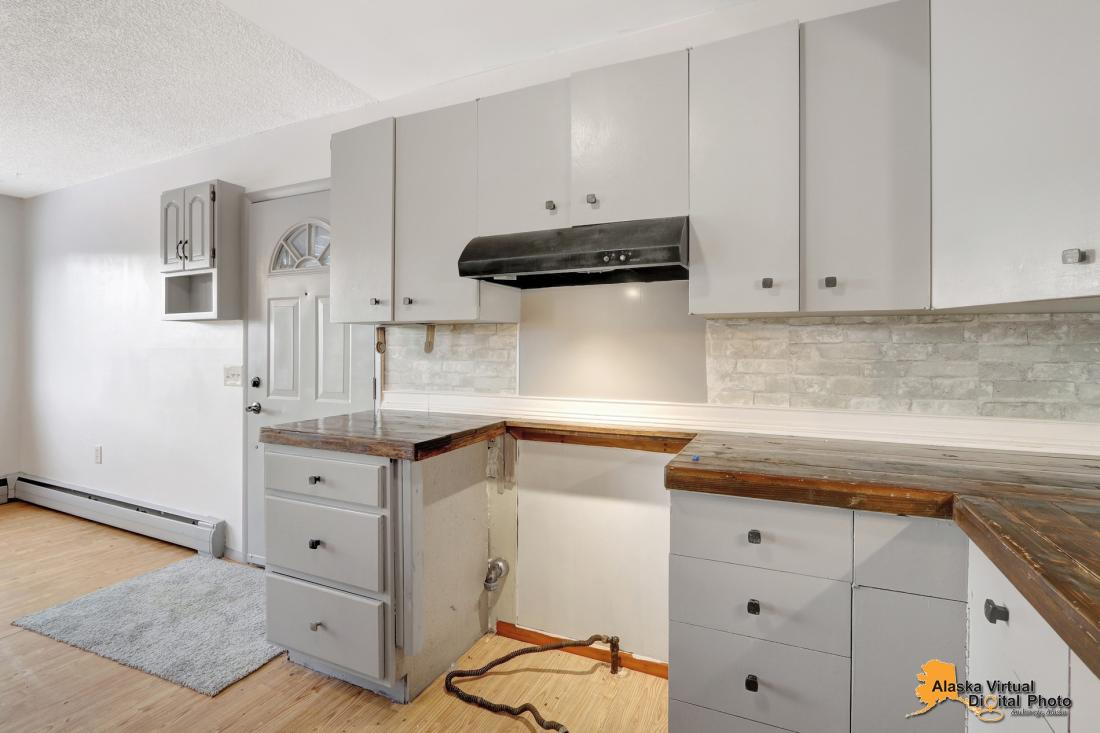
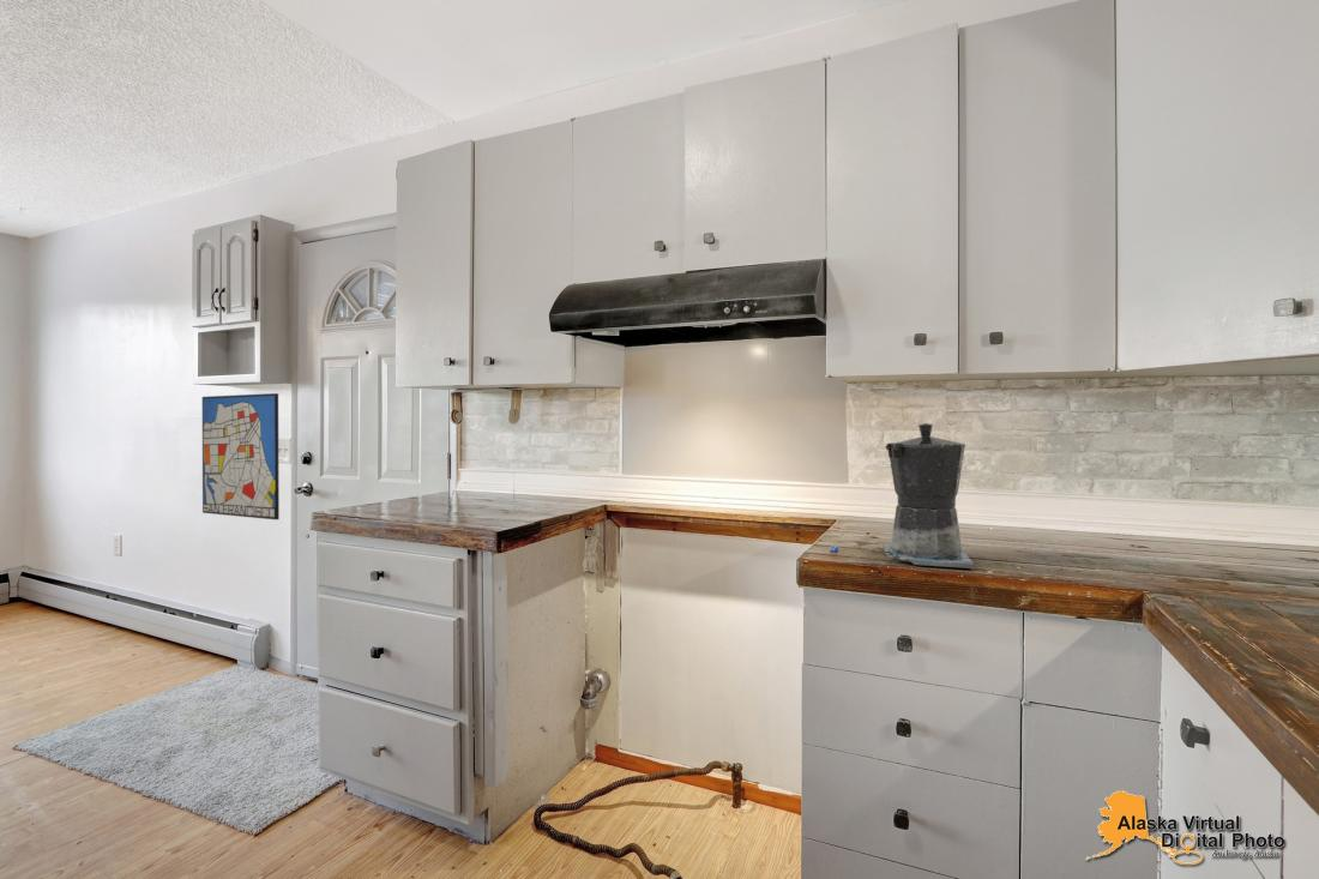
+ wall art (239, 454)
+ coffee maker (924, 489)
